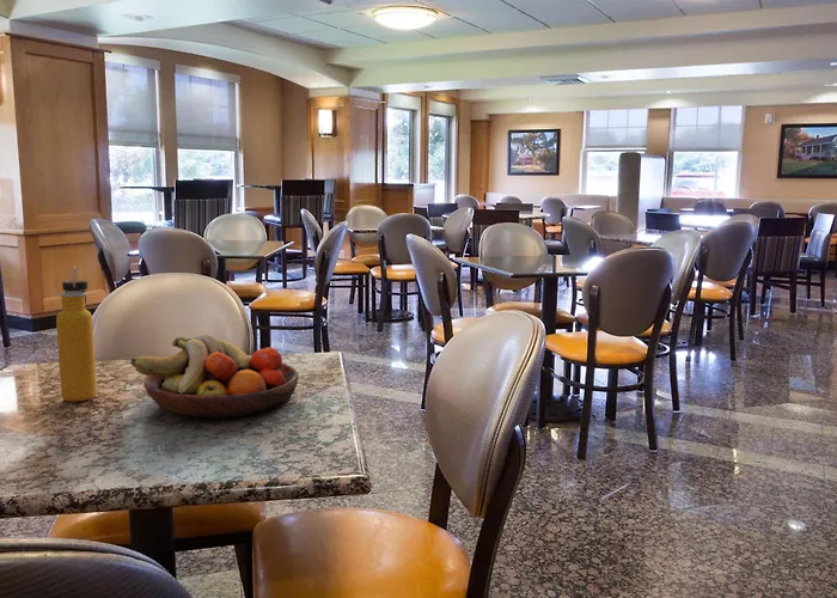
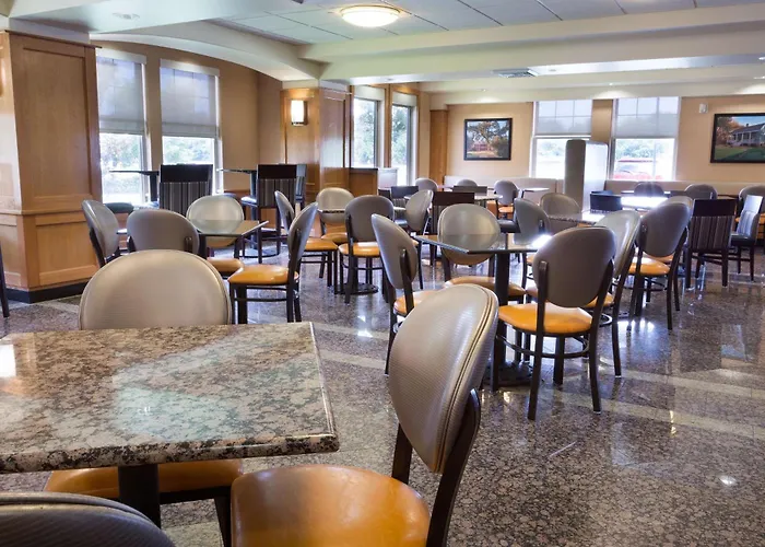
- water bottle (77, 331)
- fruit bowl (221, 370)
